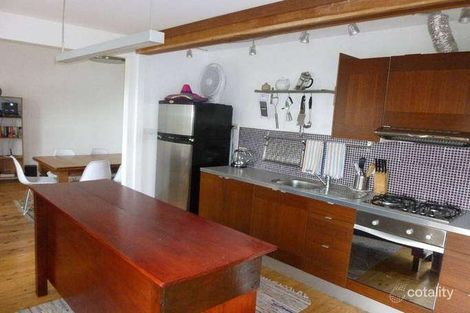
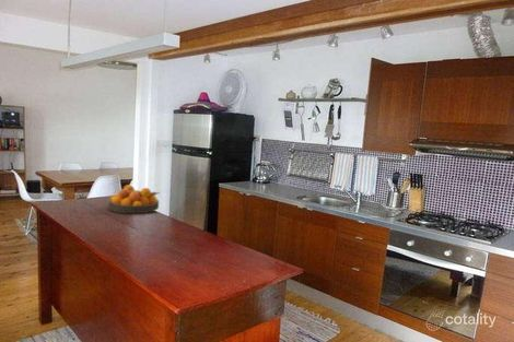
+ fruit bowl (133, 197)
